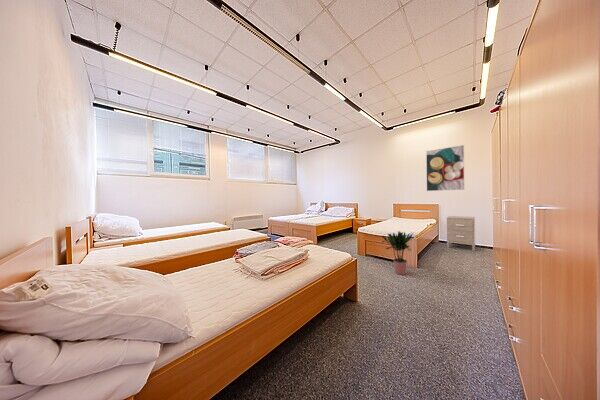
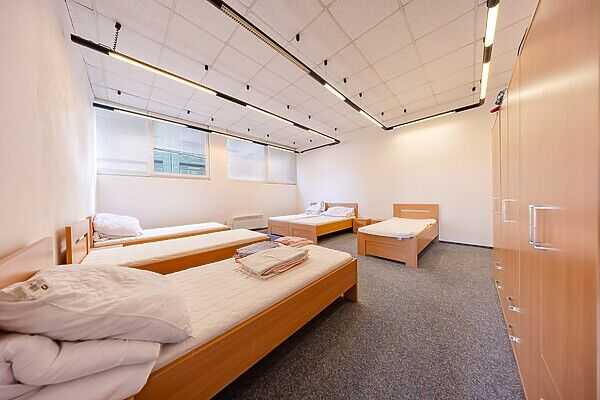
- nightstand (460, 232)
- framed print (444, 169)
- potted plant (397, 250)
